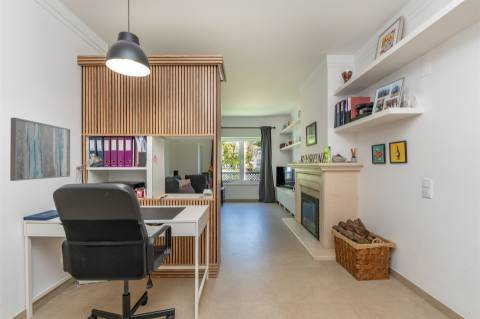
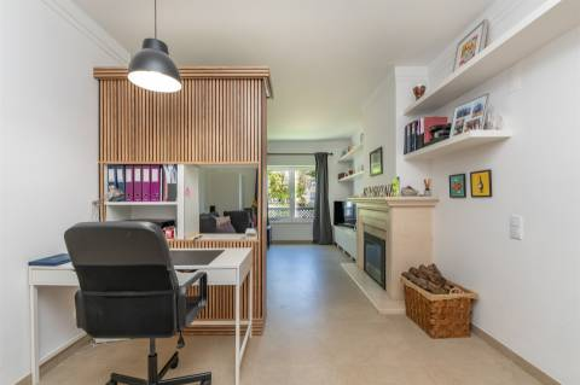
- wall art (44, 151)
